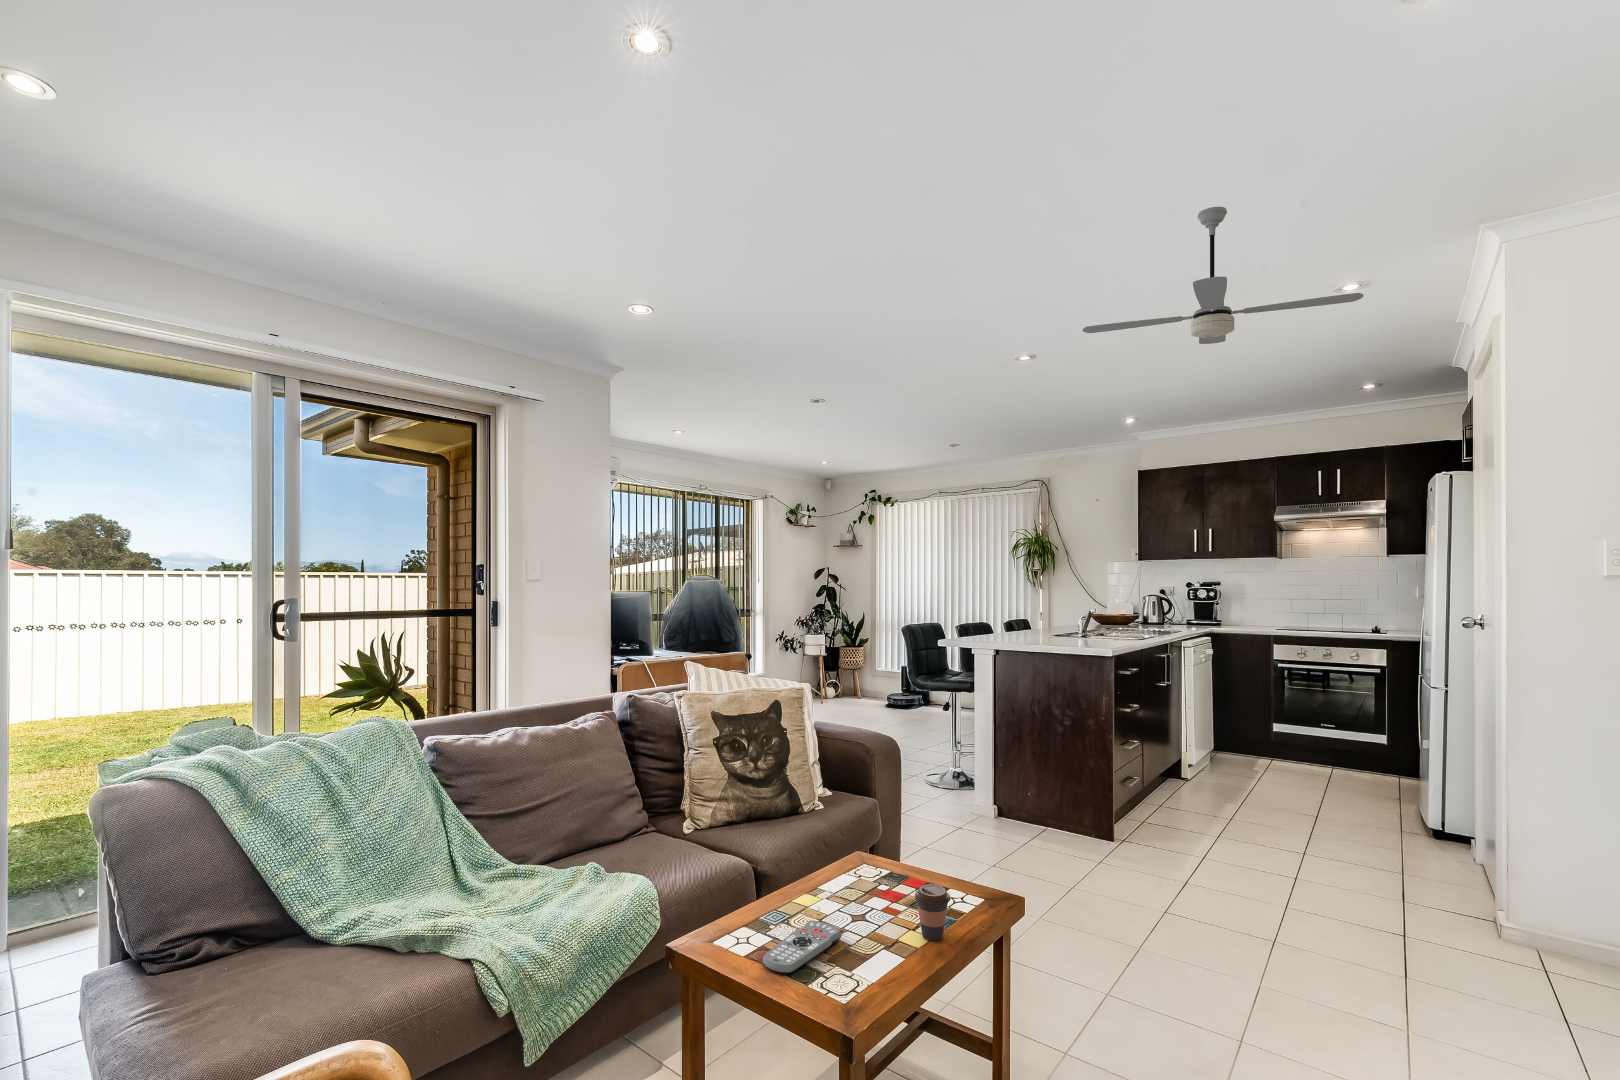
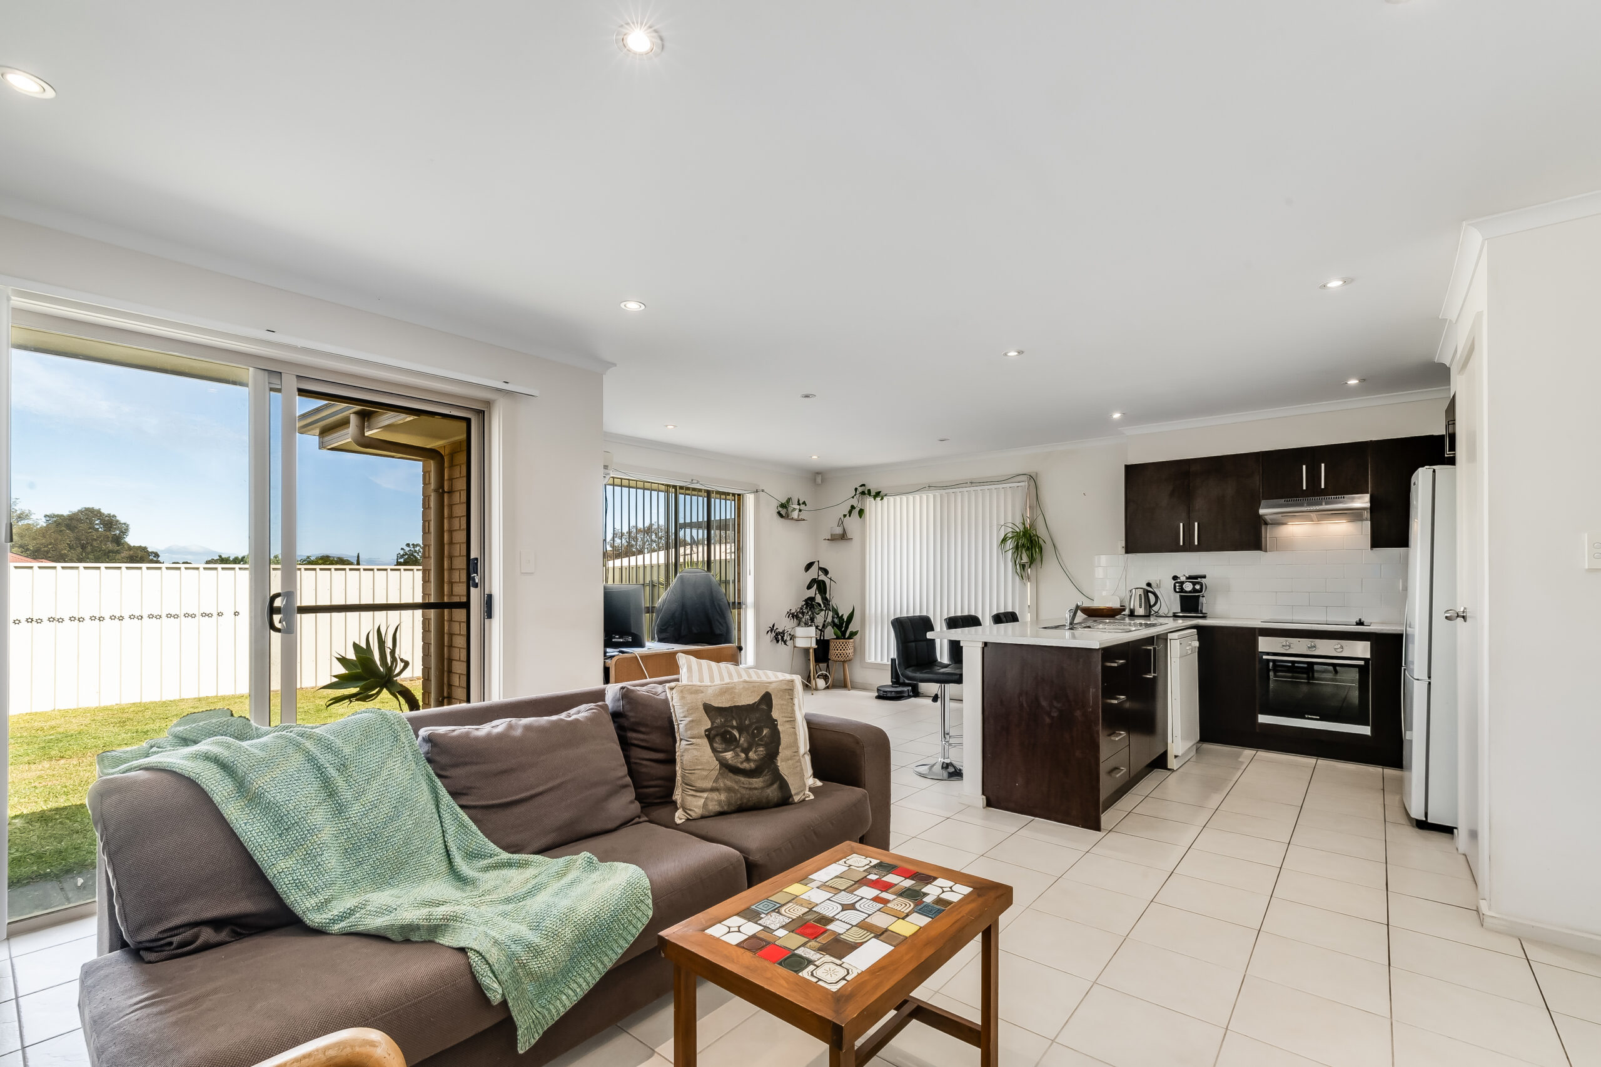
- ceiling fan (1211, 274)
- remote control (802, 947)
- coffee cup (932, 912)
